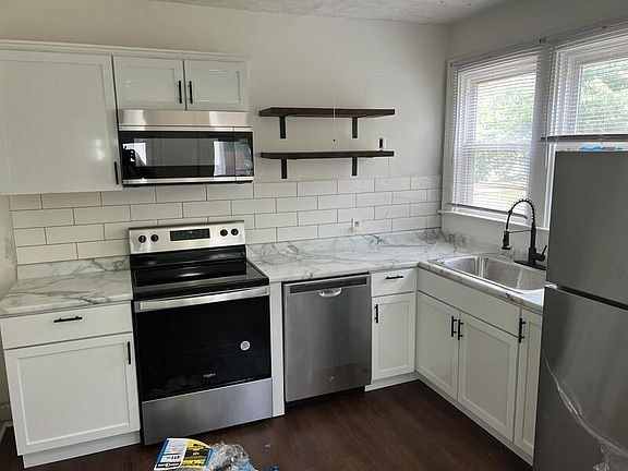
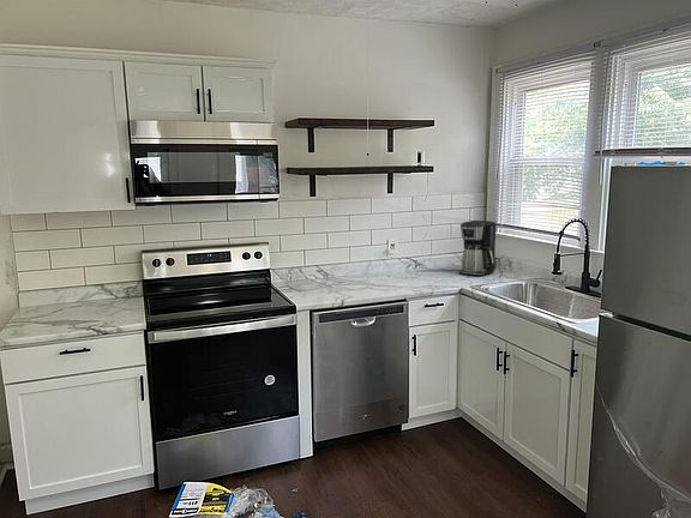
+ coffee maker (483, 247)
